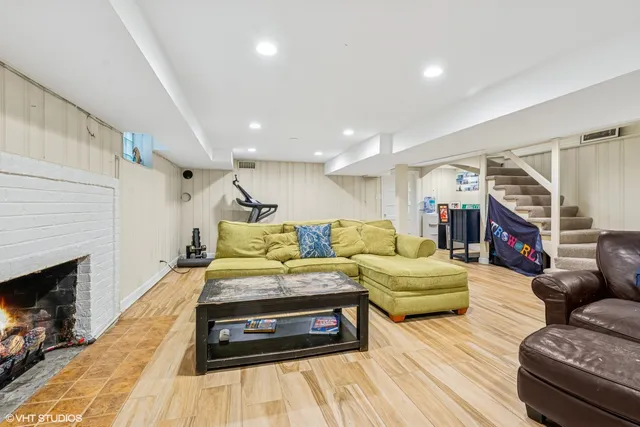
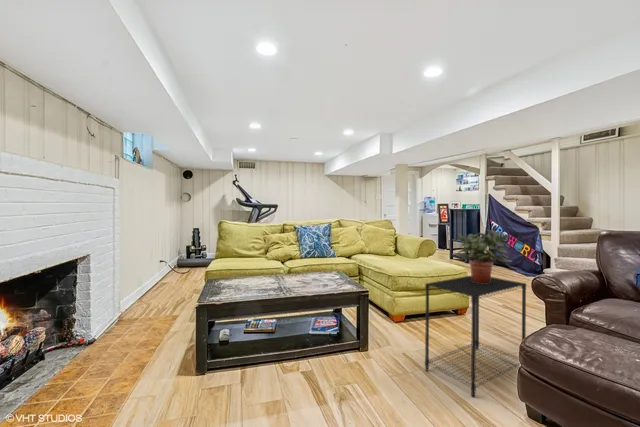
+ shelf (475, 326)
+ potted plant (480, 254)
